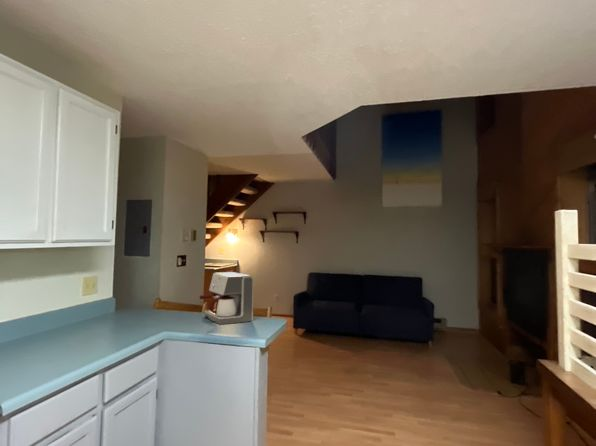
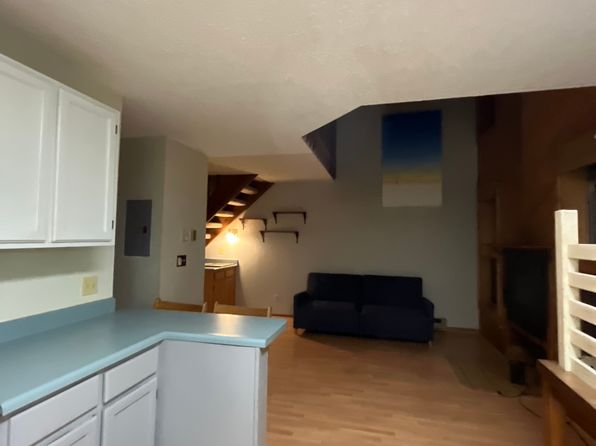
- coffee maker (228, 296)
